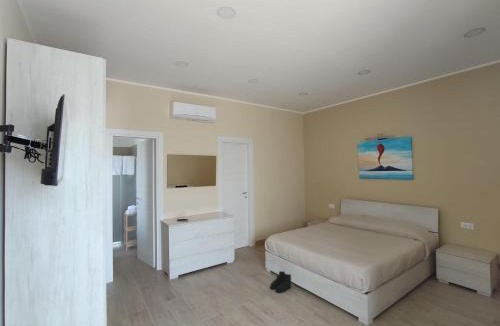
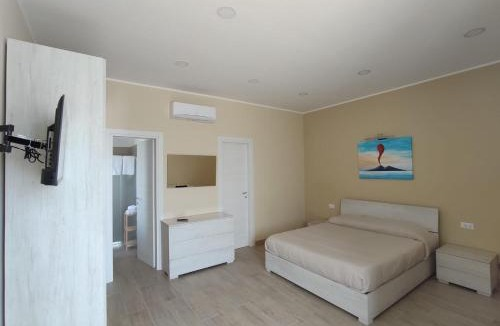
- boots (280, 280)
